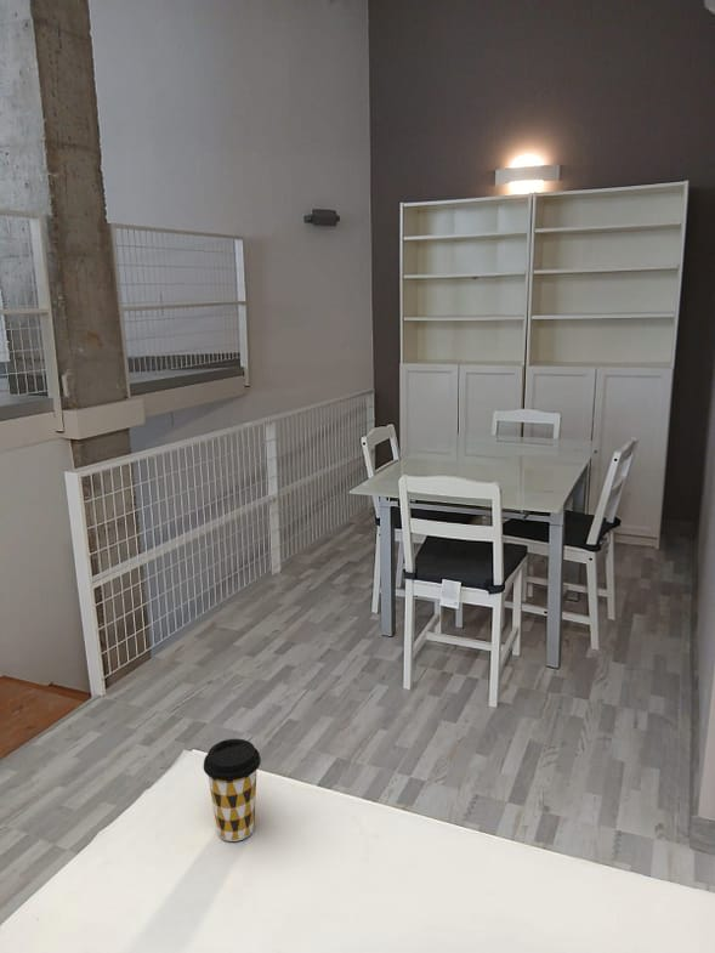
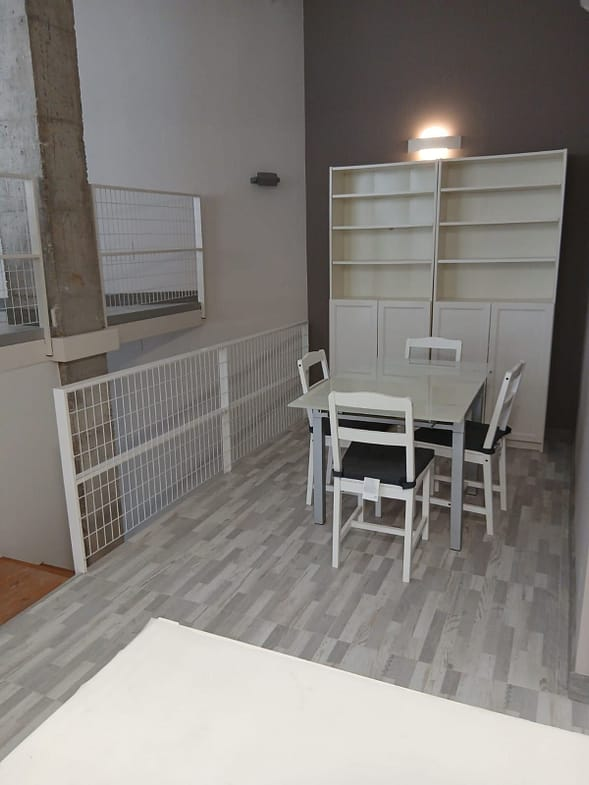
- coffee cup (233, 790)
